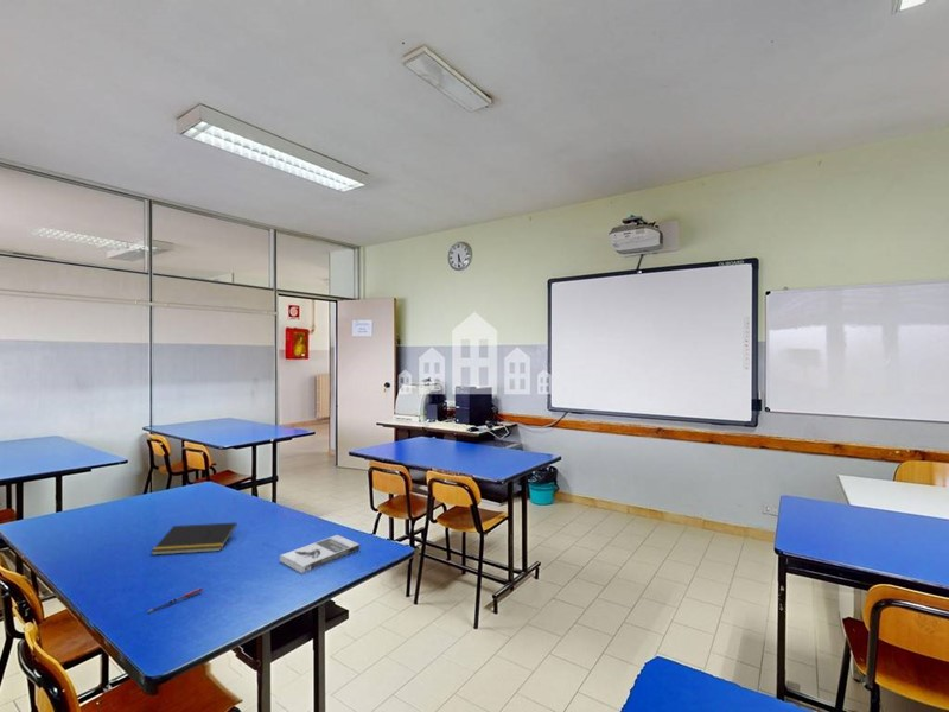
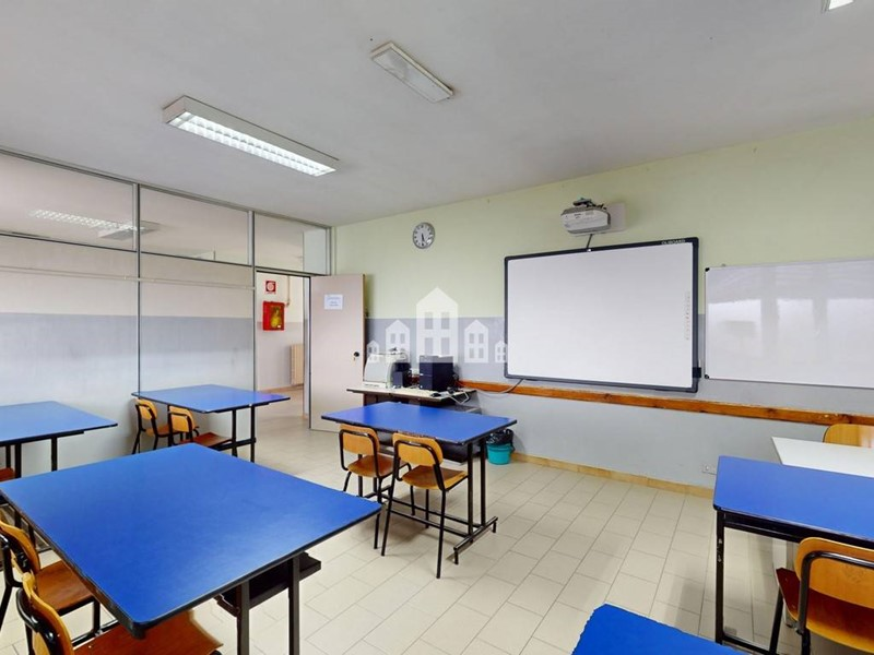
- notepad (196, 538)
- book (320, 552)
- pen (176, 599)
